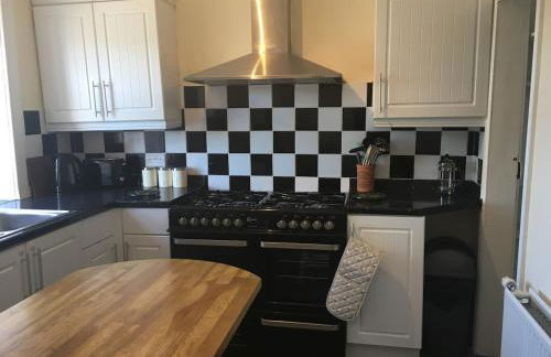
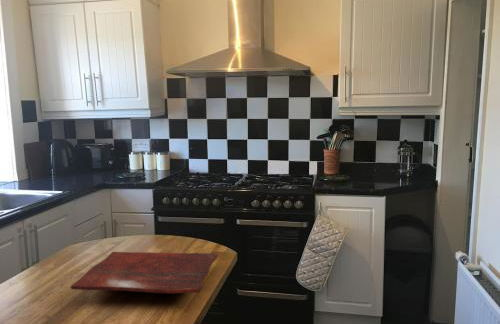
+ cutting board (151, 276)
